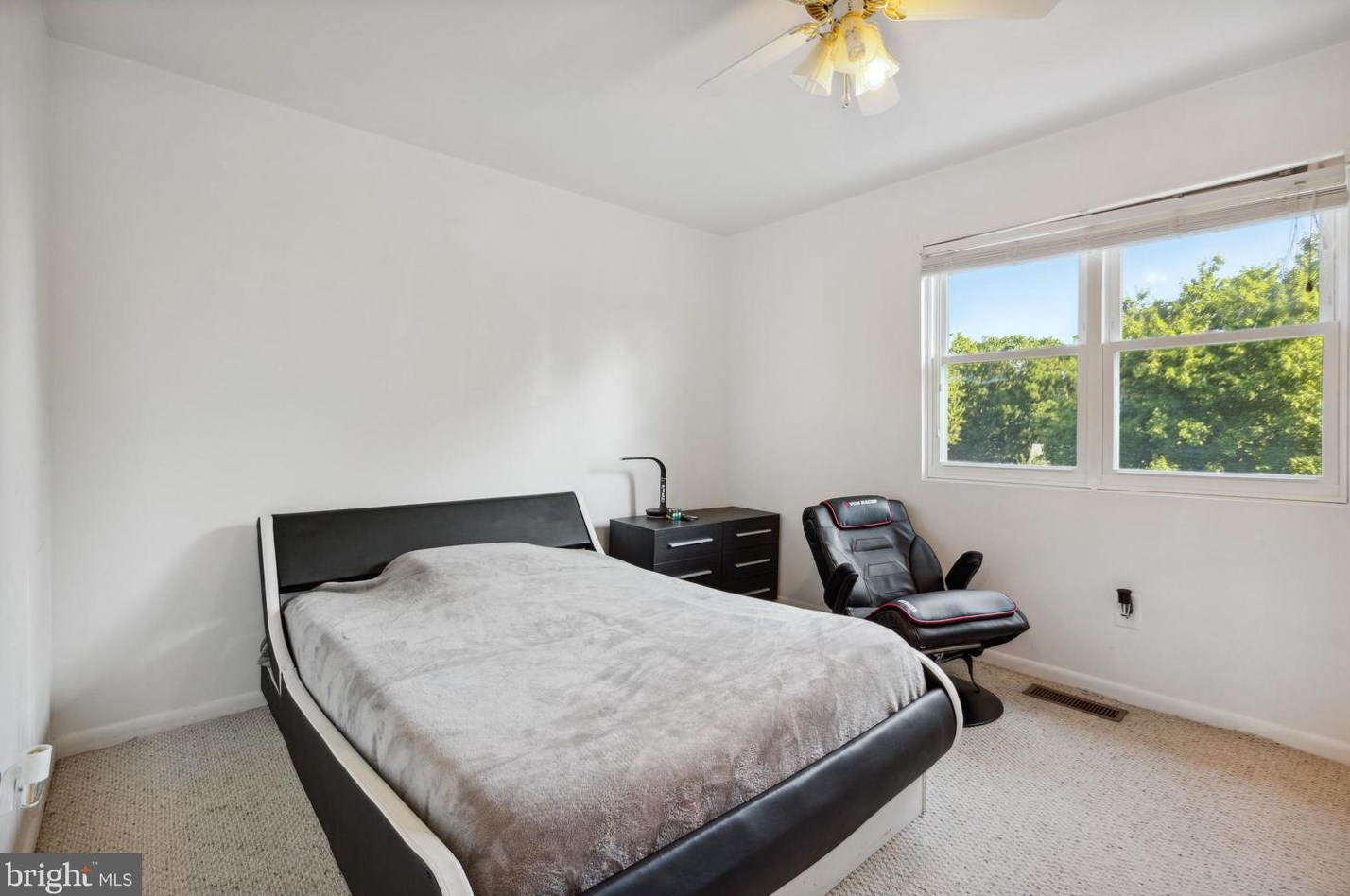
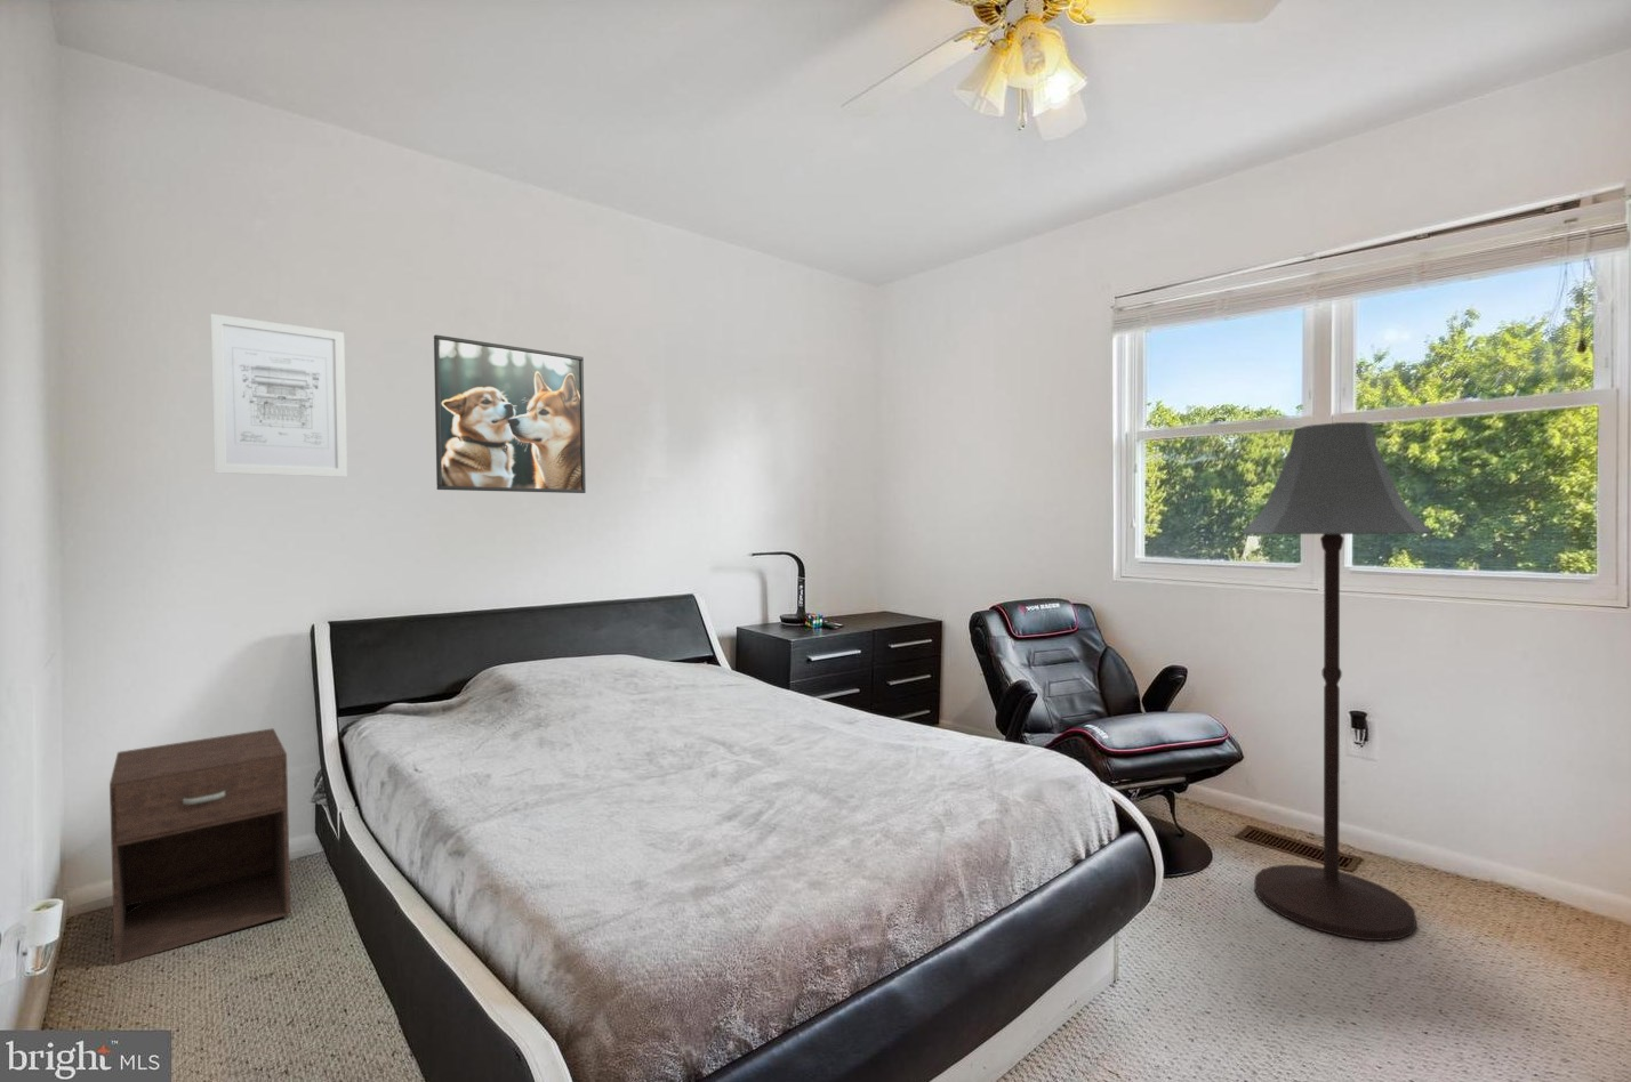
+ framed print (513, 419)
+ nightstand (203, 833)
+ floor lamp (1331, 667)
+ wall art (283, 400)
